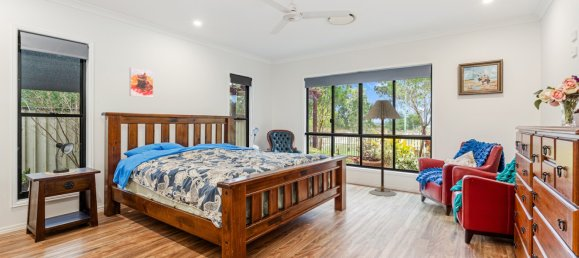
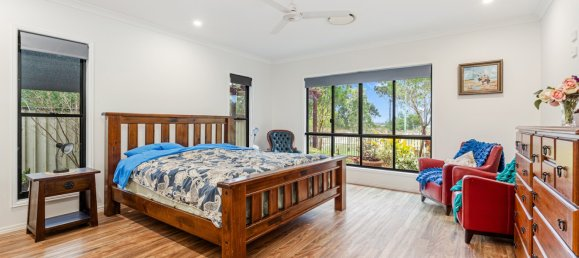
- floor lamp (382, 146)
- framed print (141, 83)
